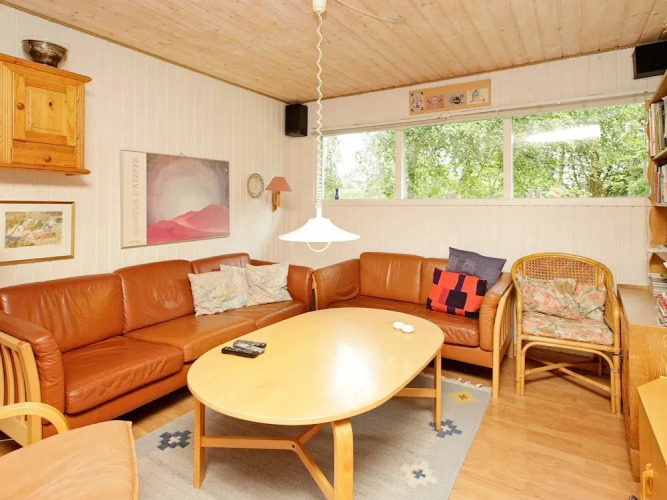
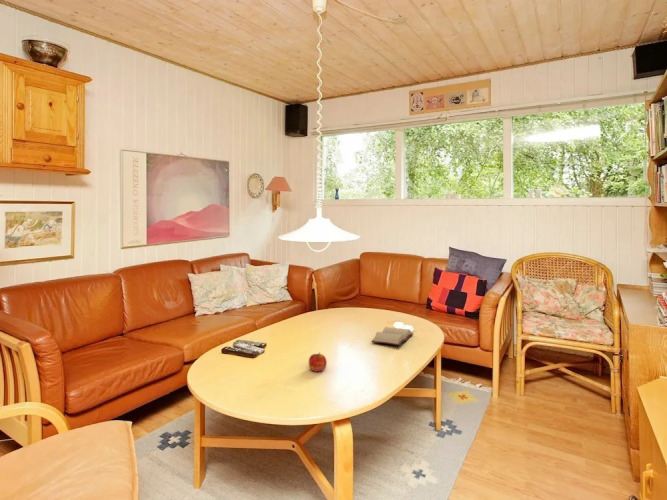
+ apple (317, 361)
+ hardback book (393, 334)
